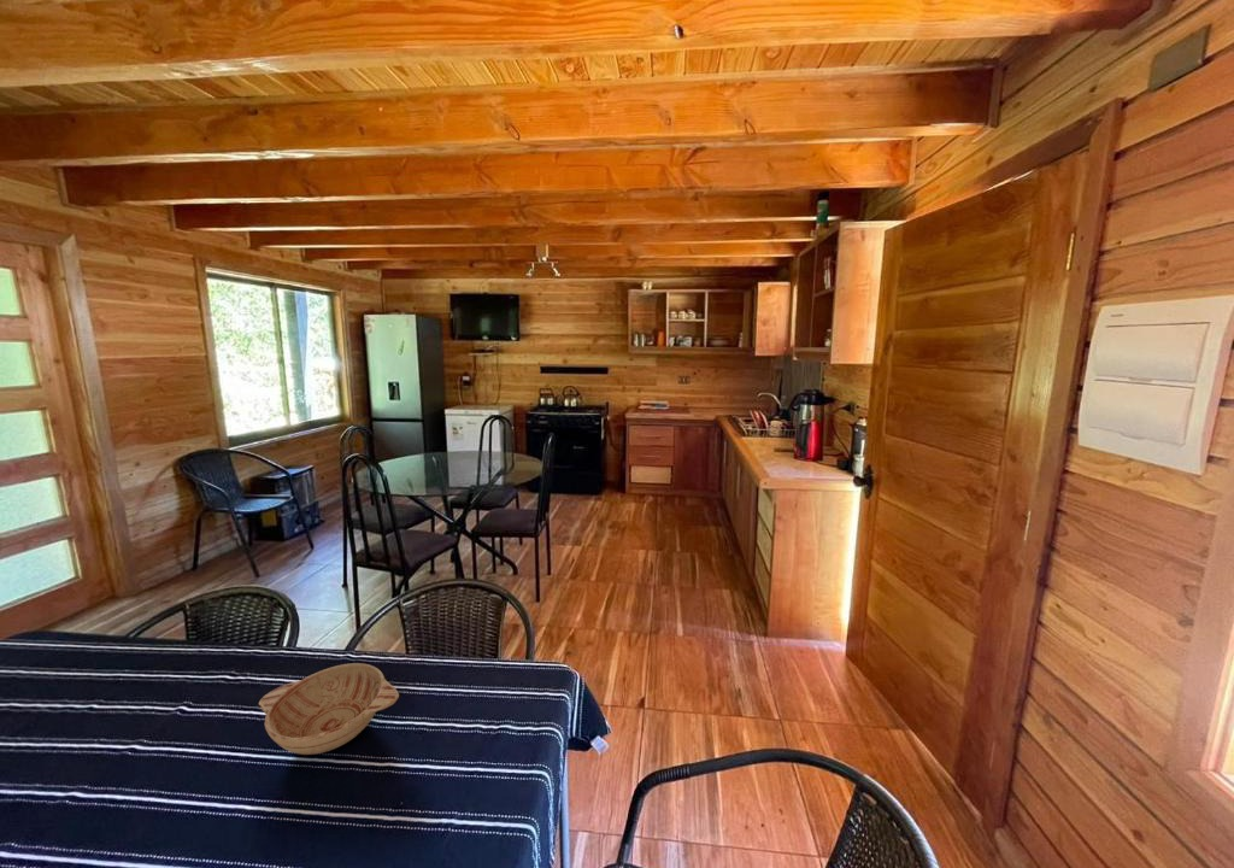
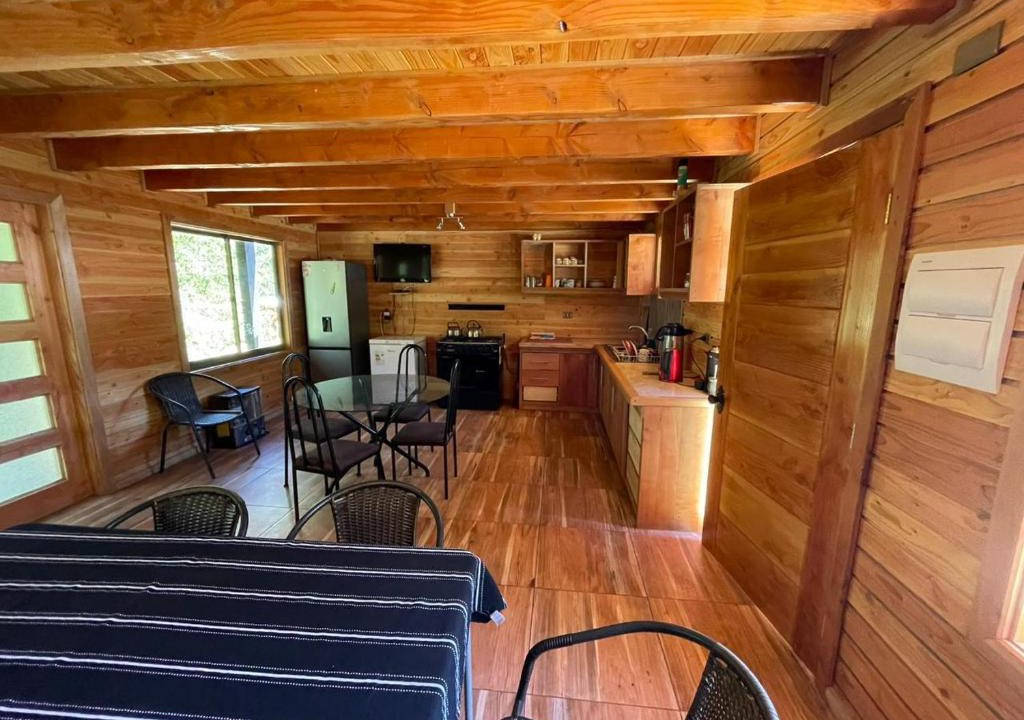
- decorative bowl (328, 714)
